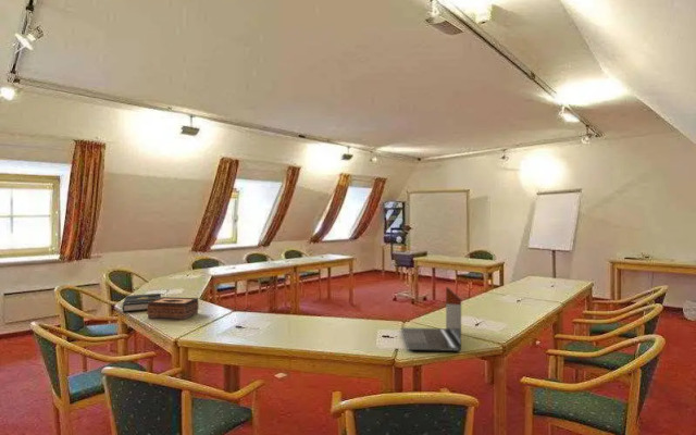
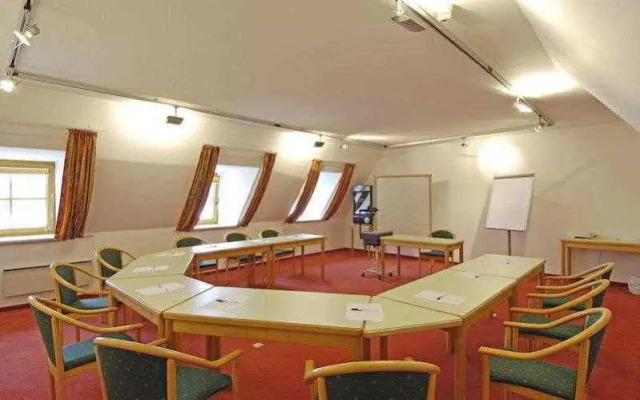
- spell book (144, 300)
- laptop (428, 328)
- tissue box (173, 308)
